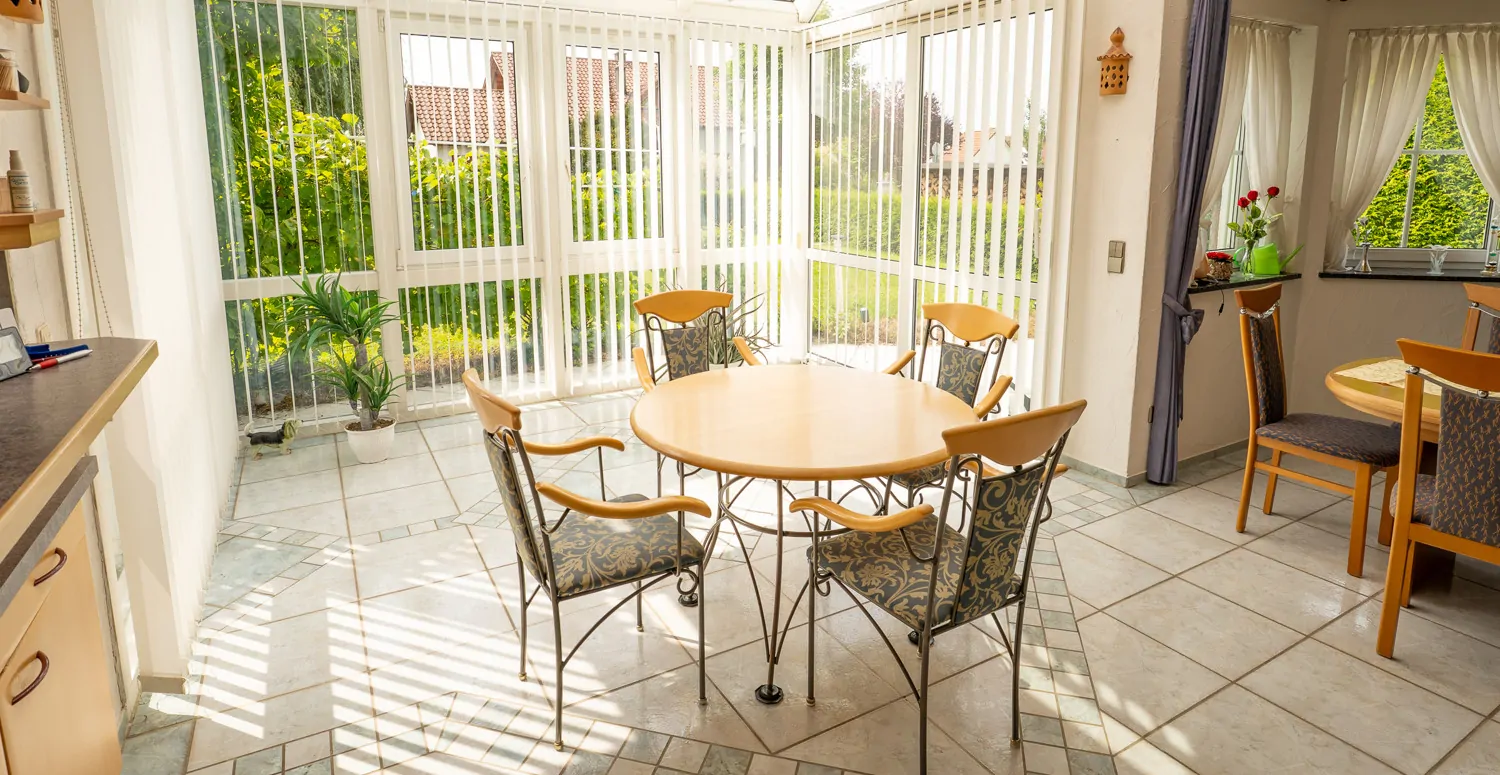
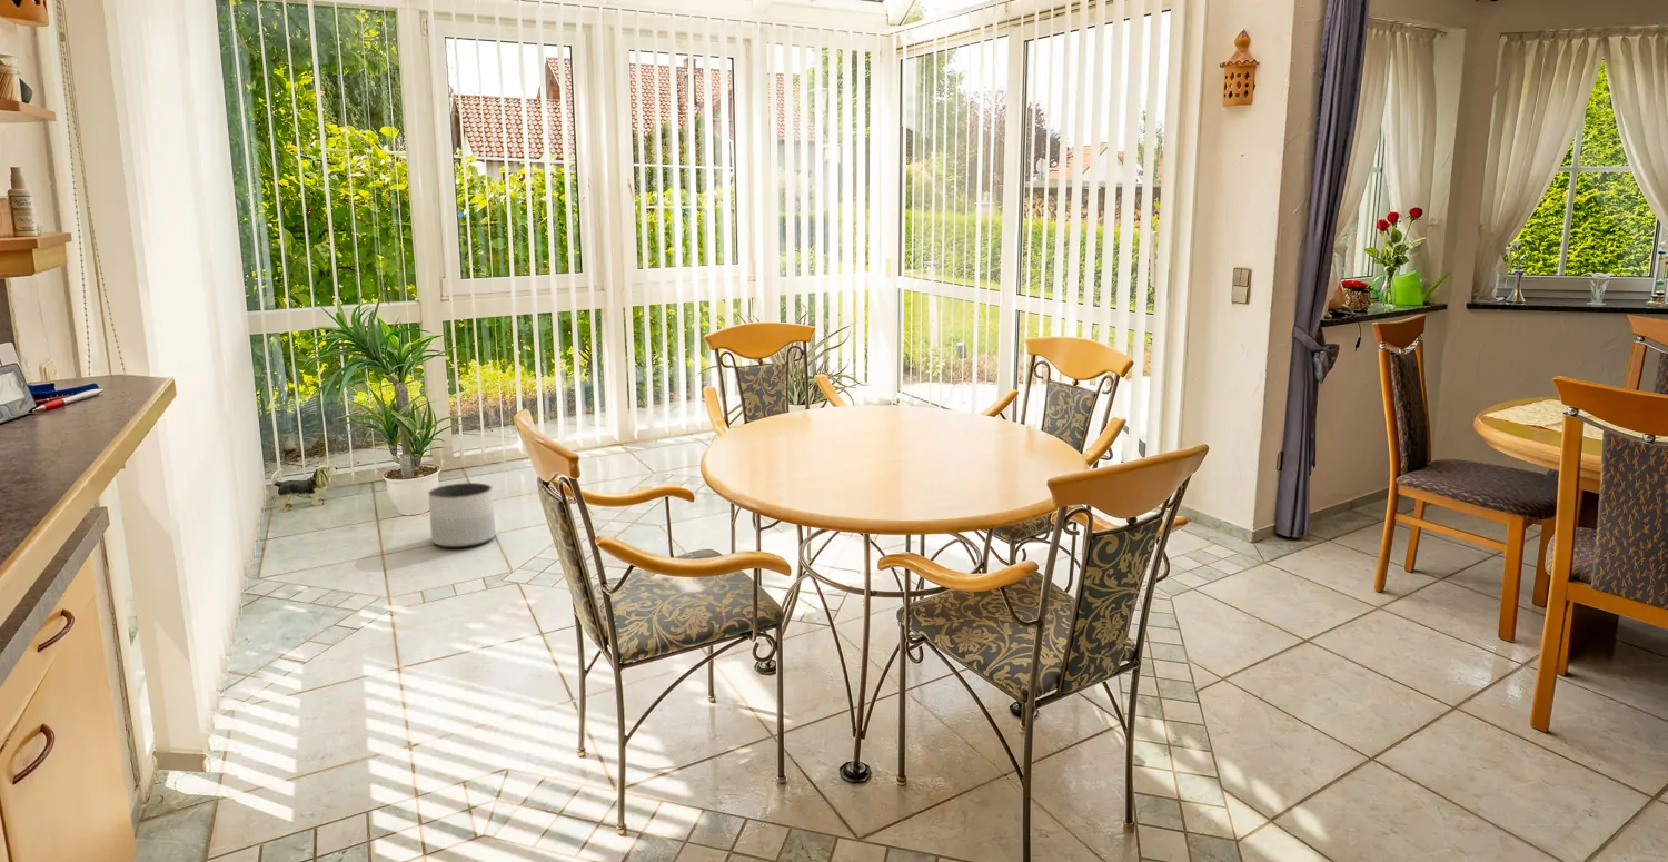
+ planter (461, 515)
